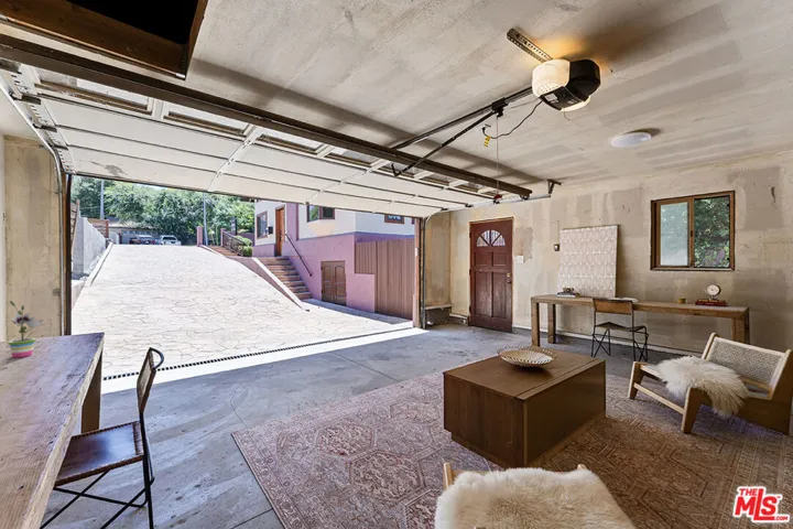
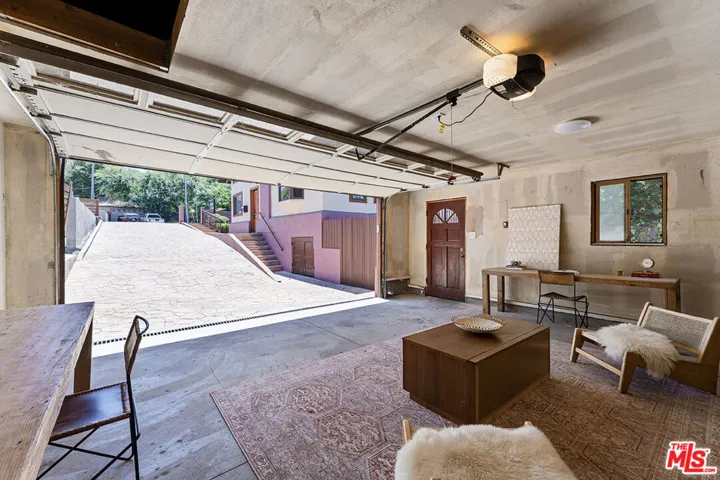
- potted plant (28, 328)
